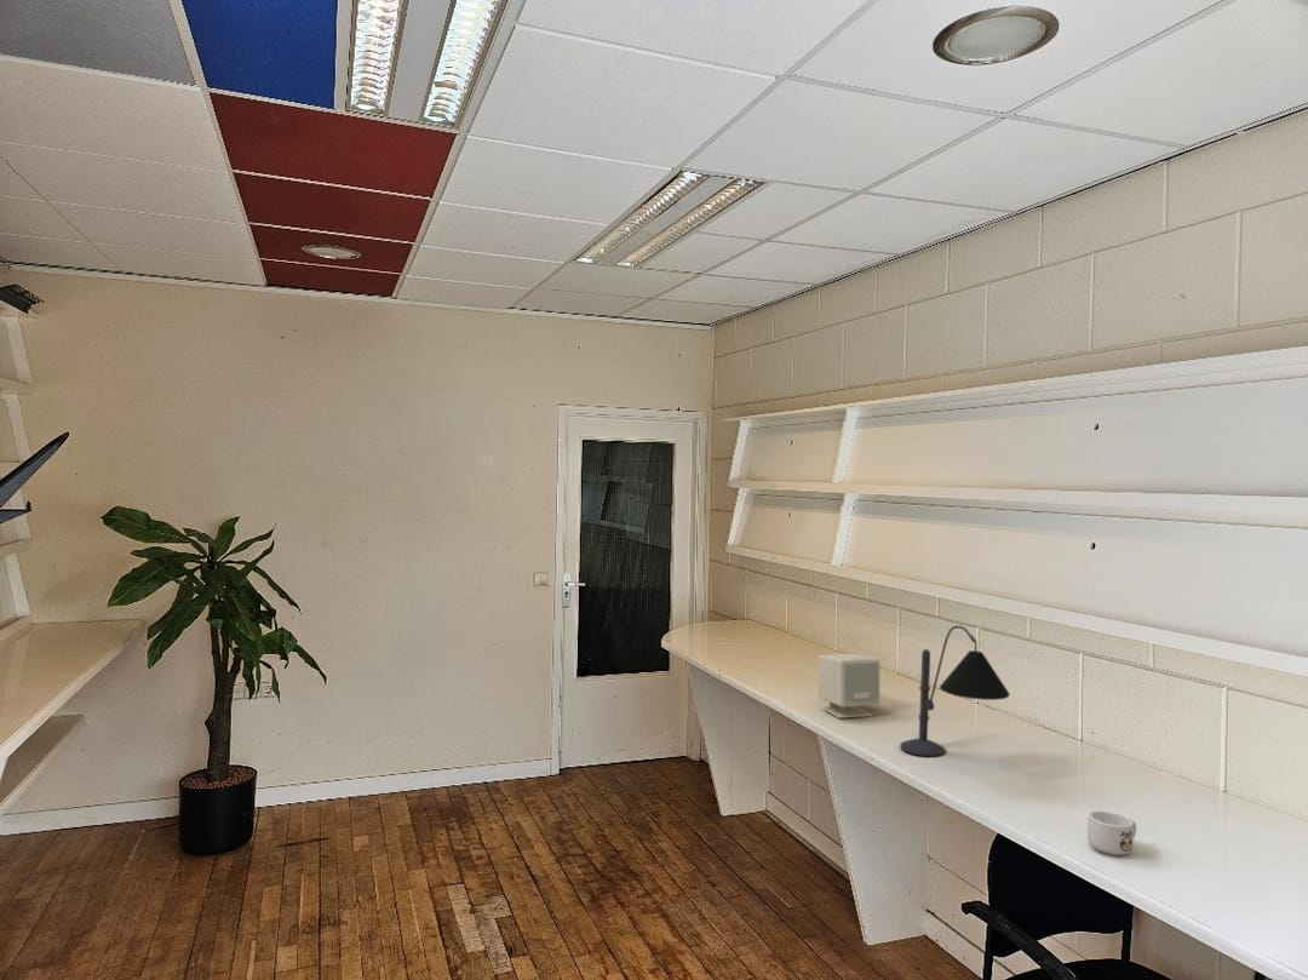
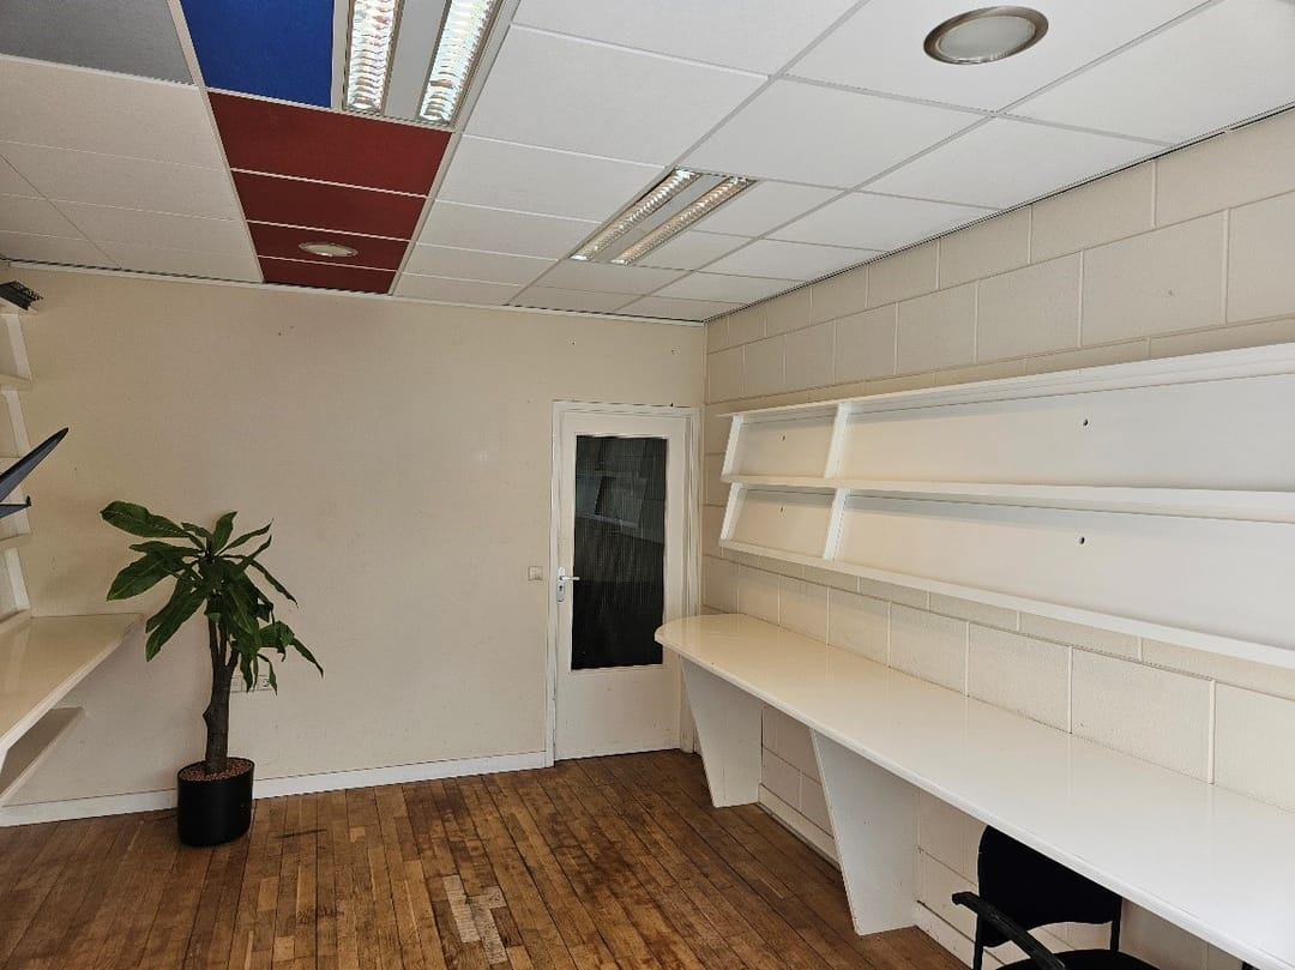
- desk lamp (951, 693)
- speaker (848, 683)
- mug (1115, 832)
